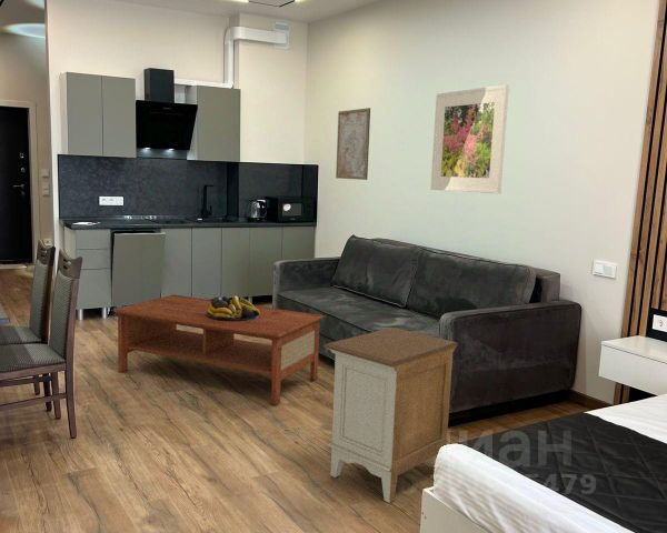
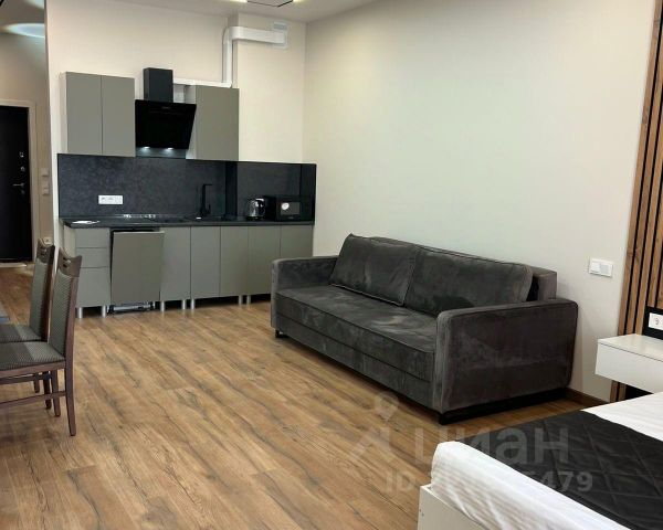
- coffee table (218, 343)
- wall art (351, 144)
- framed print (466, 141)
- nightstand (388, 408)
- fruit bowl (232, 305)
